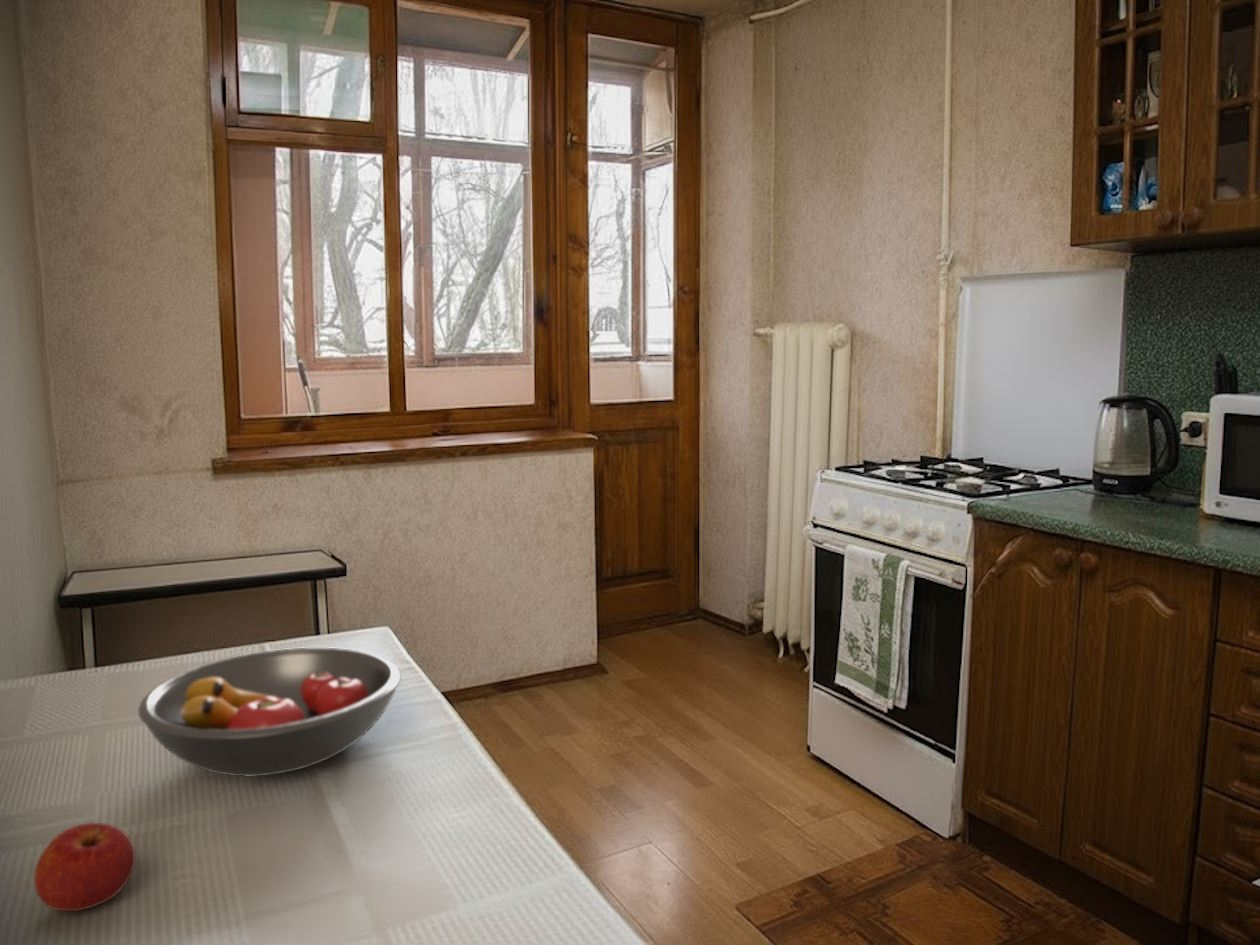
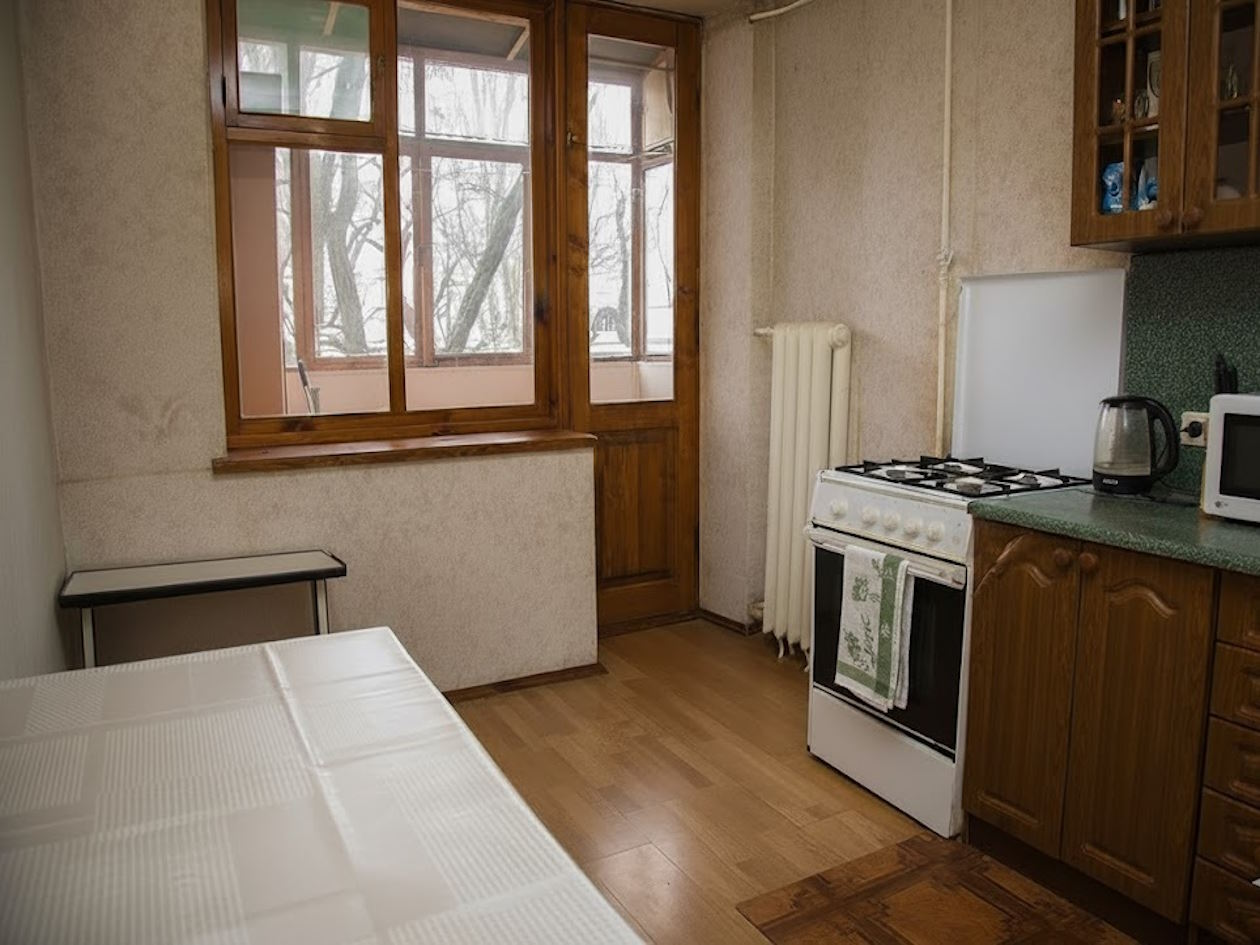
- fruit bowl (277, 709)
- apple (85, 864)
